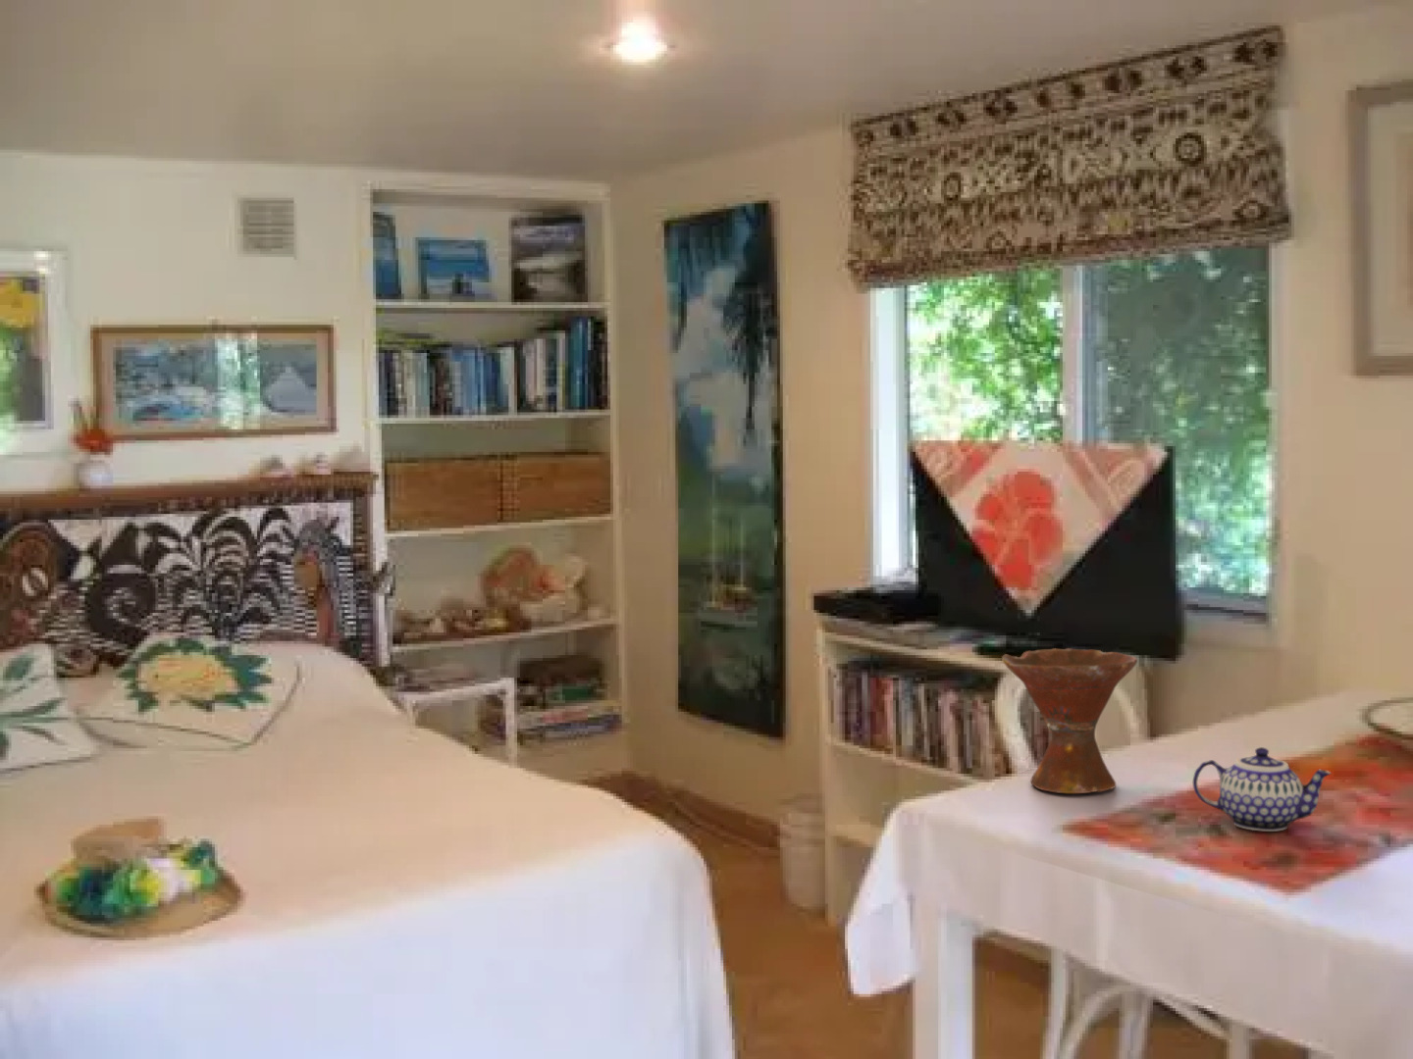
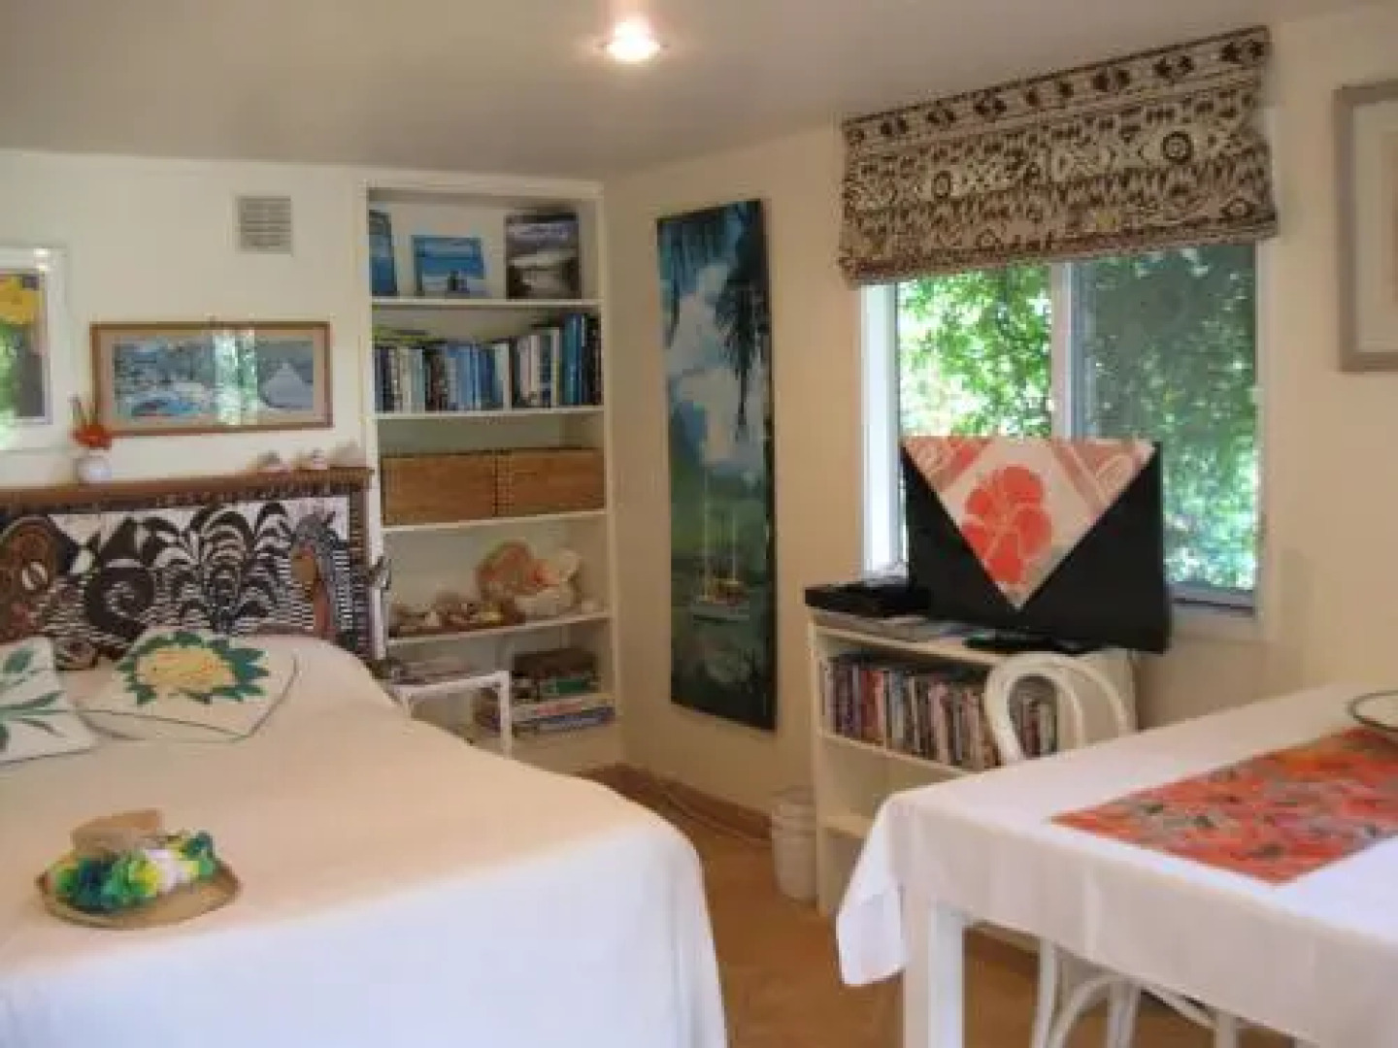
- teapot (1261, 786)
- bowl (1069, 721)
